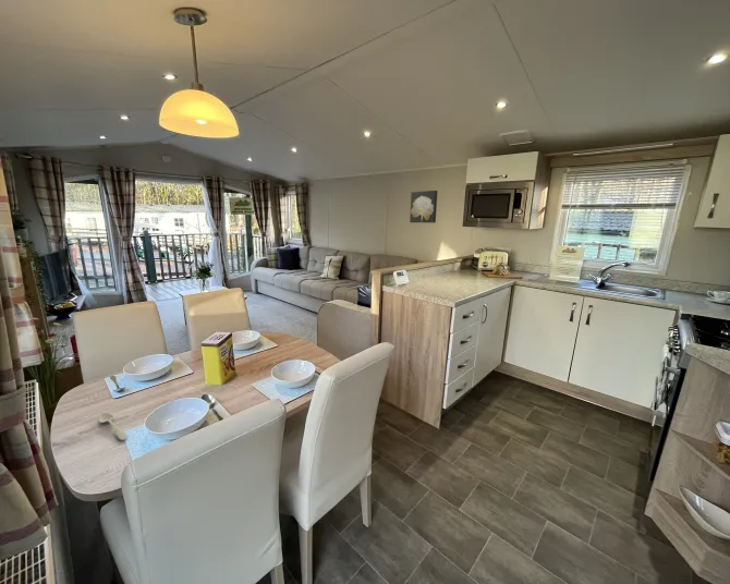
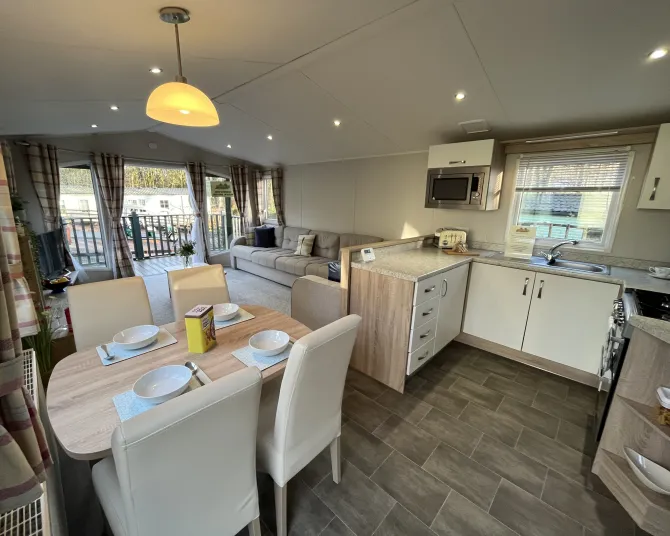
- wall art (423, 207)
- spoon (113, 425)
